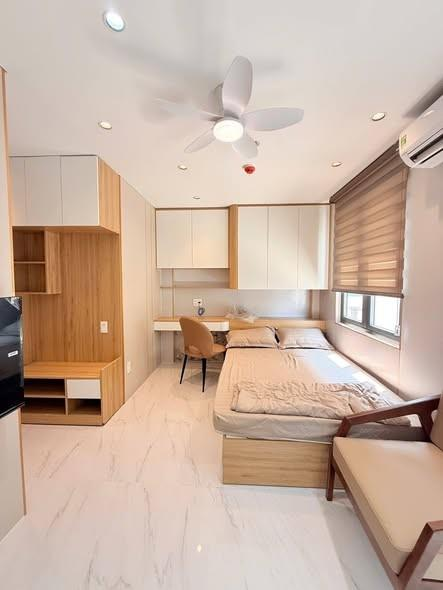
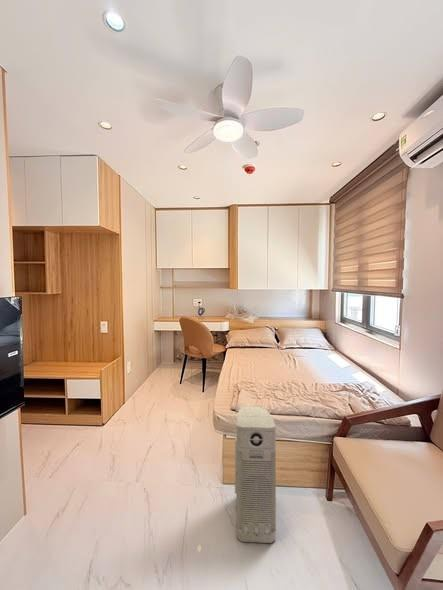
+ air purifier (254, 465)
